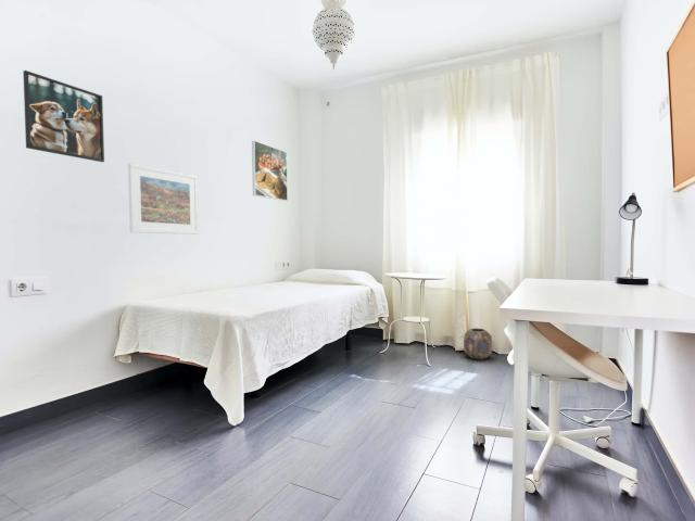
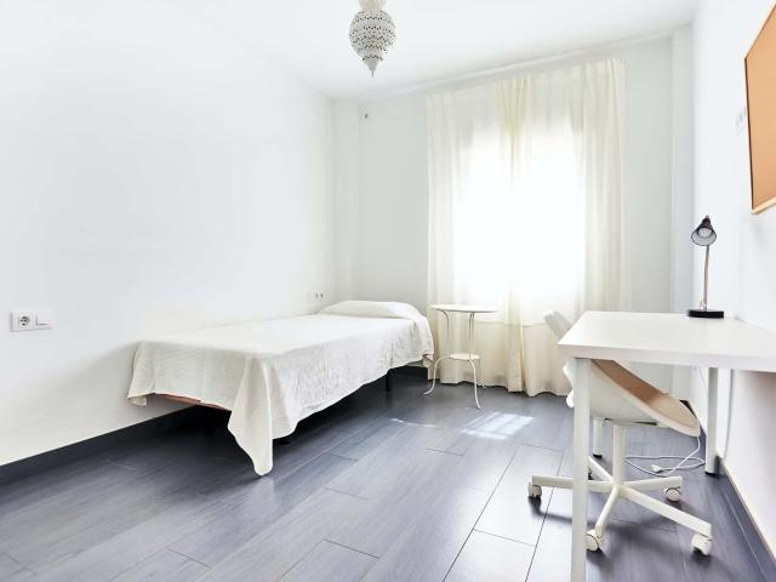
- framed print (166, 201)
- planter (478, 343)
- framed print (270, 171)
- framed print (66, 119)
